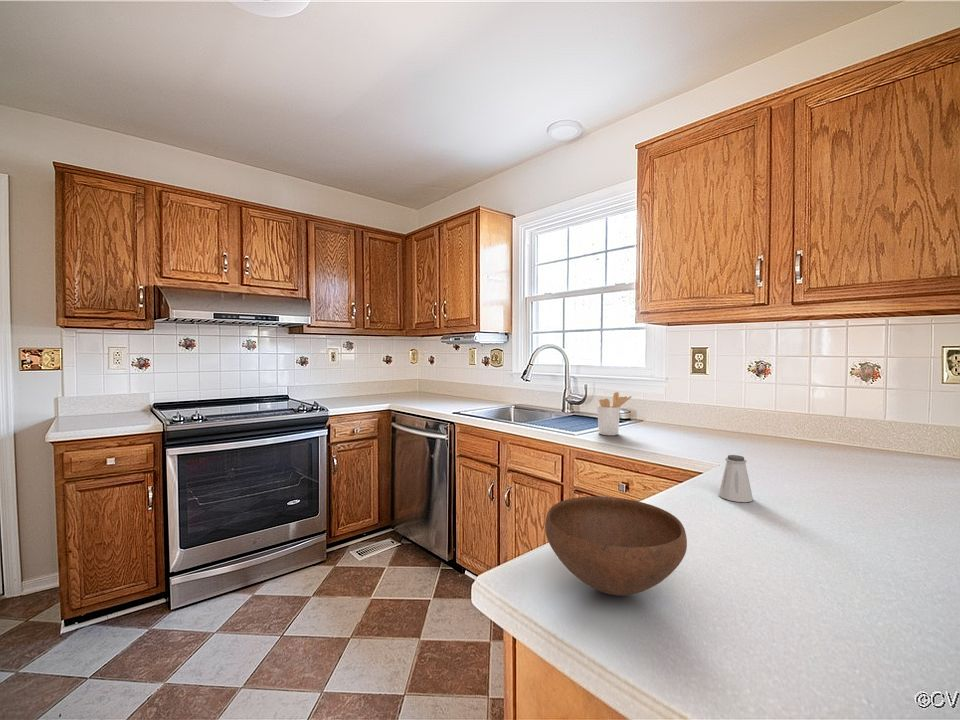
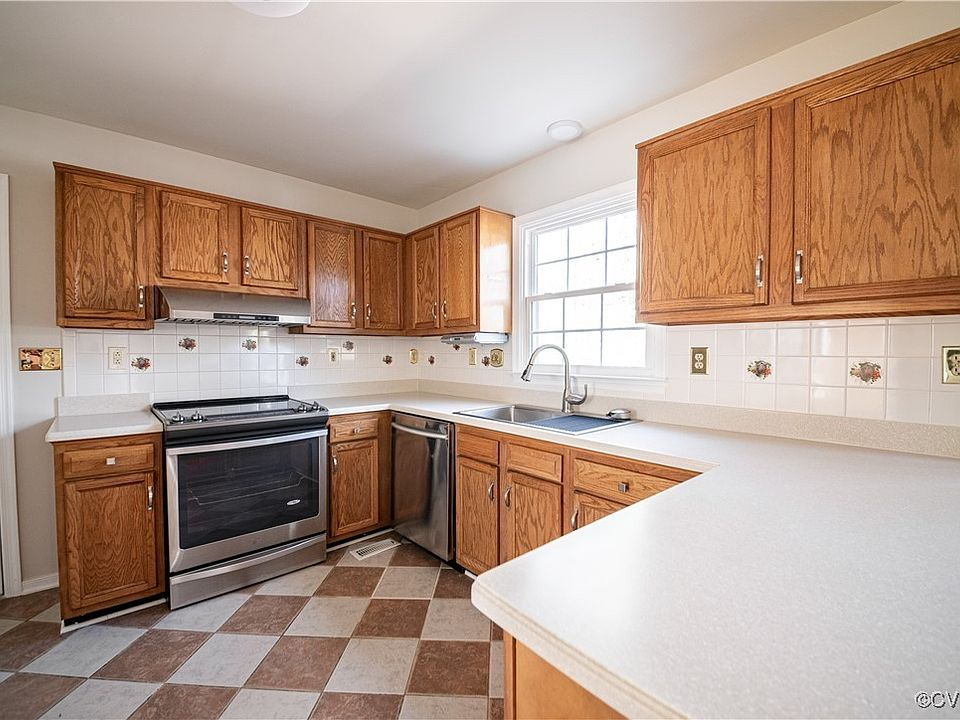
- bowl (612, 553)
- saltshaker (735, 476)
- utensil holder (613, 413)
